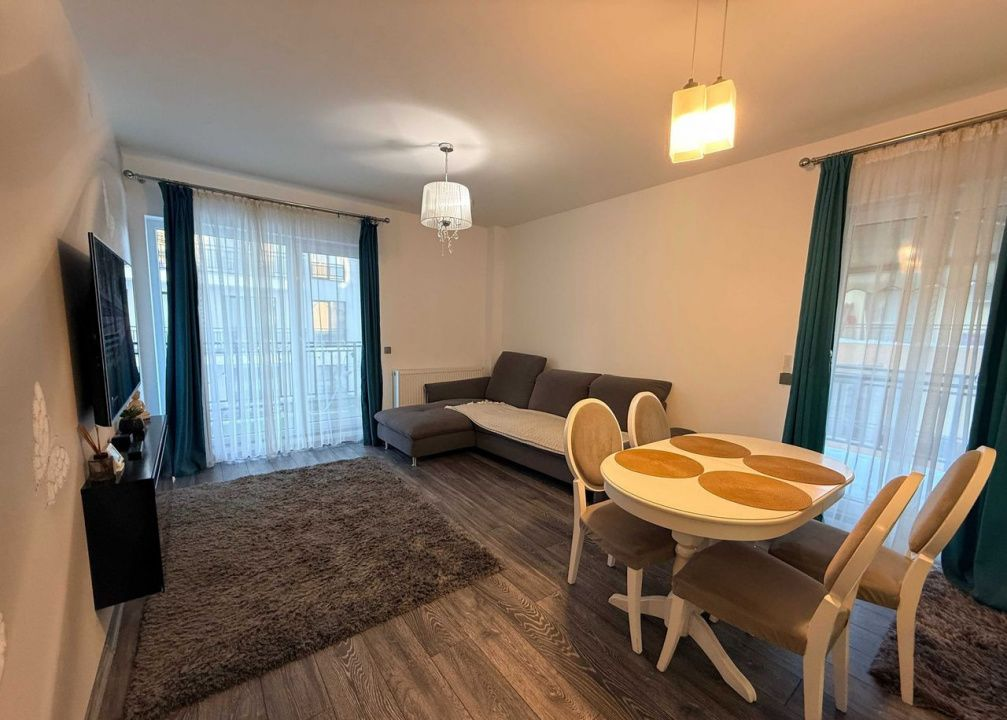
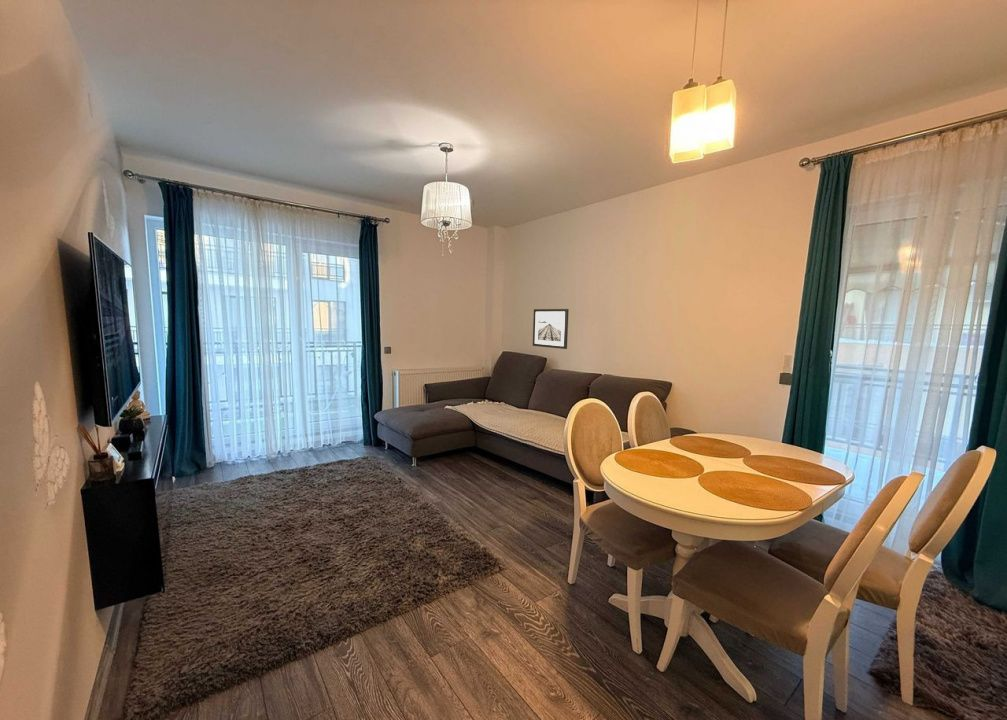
+ wall art (549, 328)
